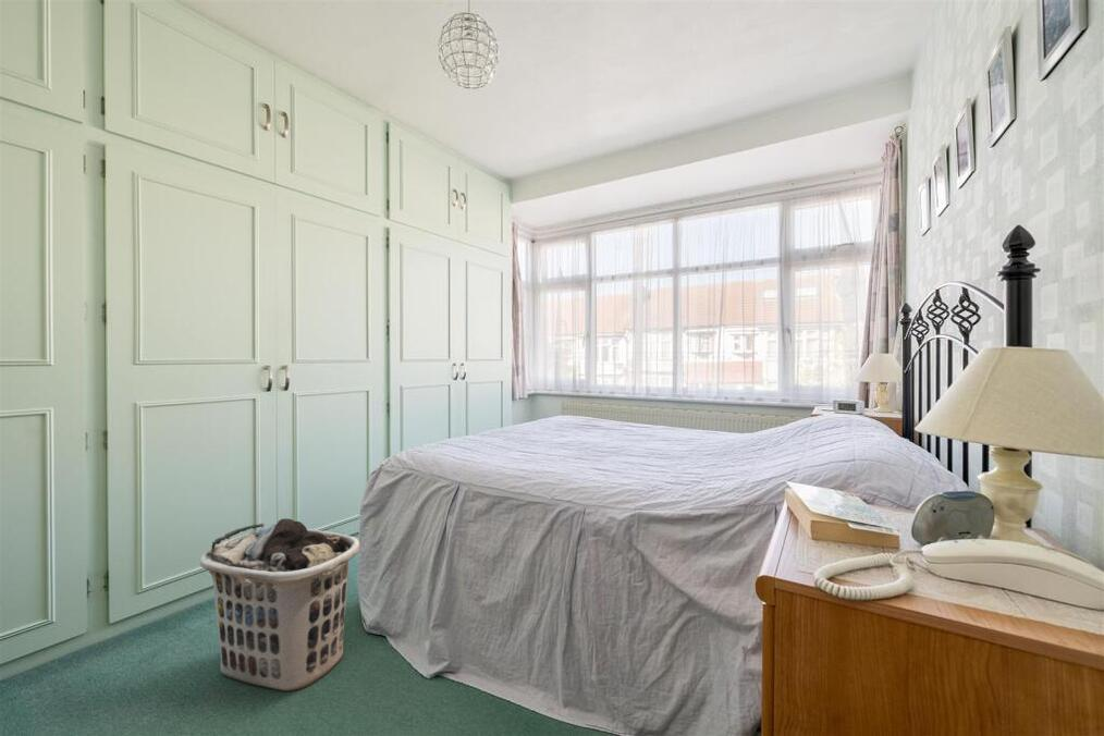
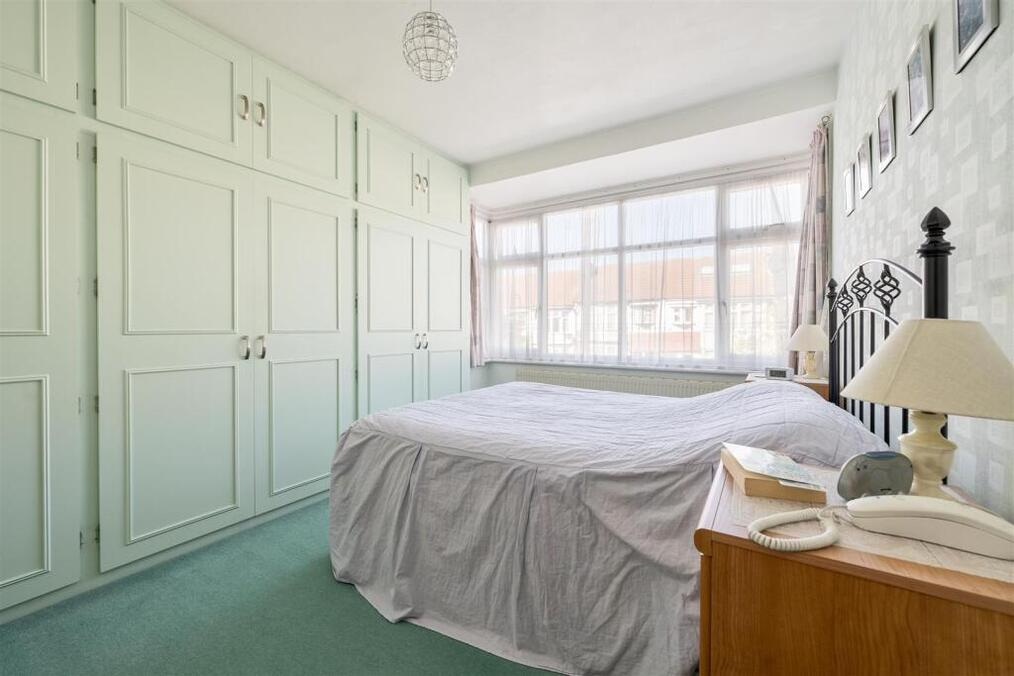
- clothes hamper (283, 593)
